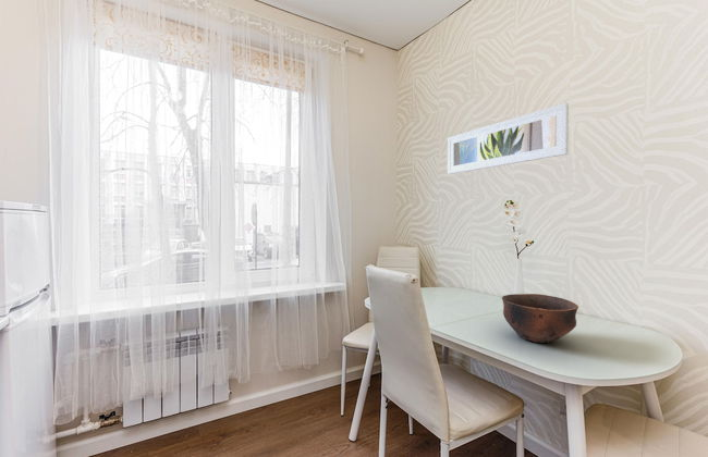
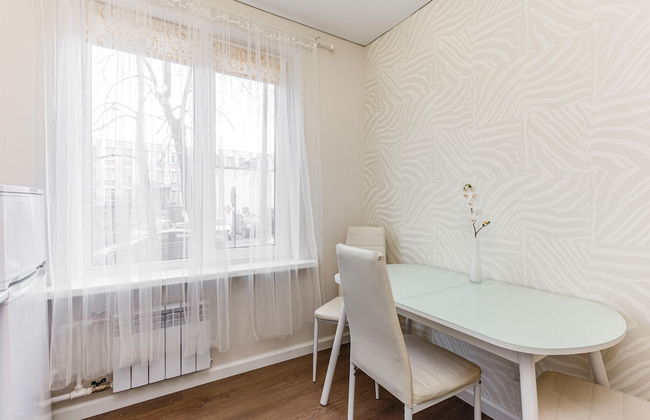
- bowl (537, 319)
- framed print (498, 144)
